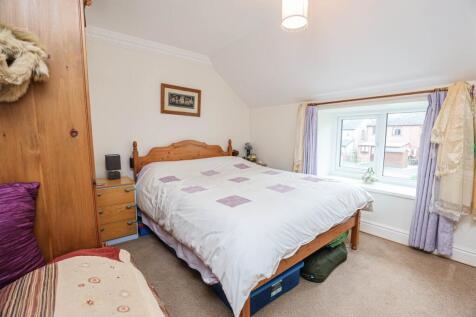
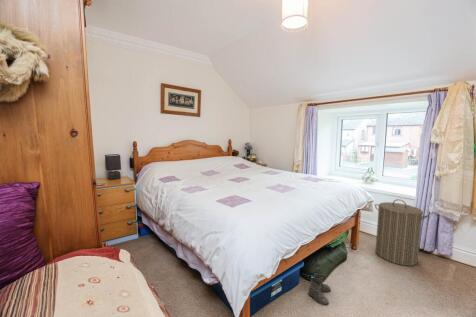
+ boots (320, 287)
+ laundry hamper (398, 228)
